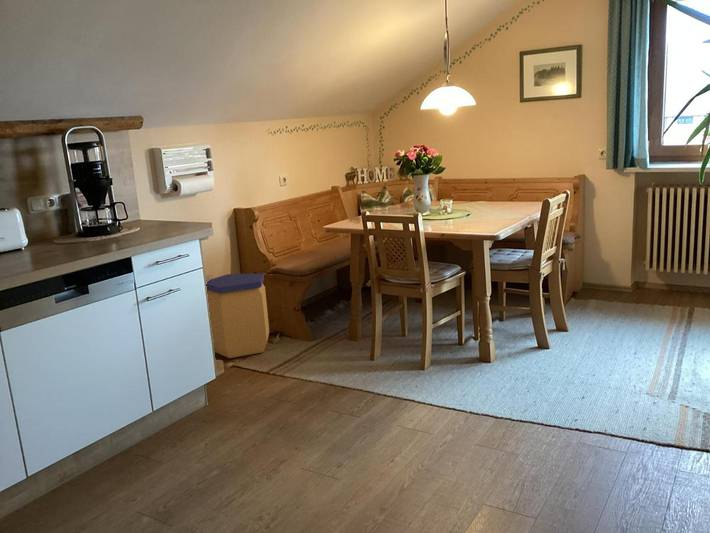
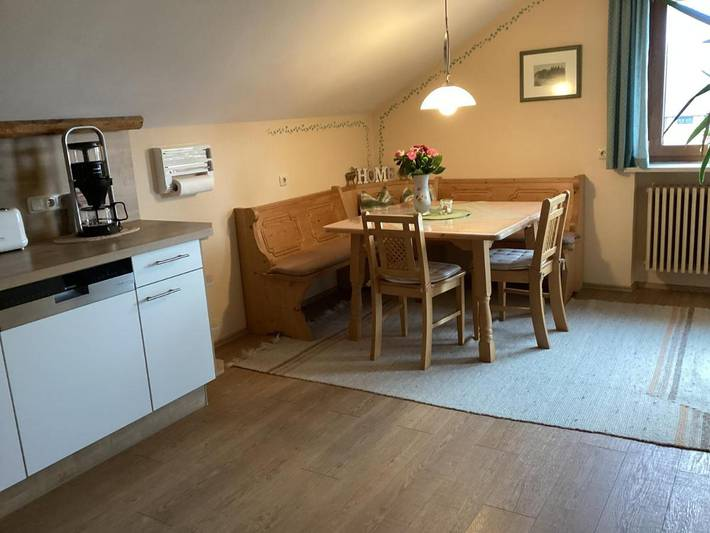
- trash can (240, 314)
